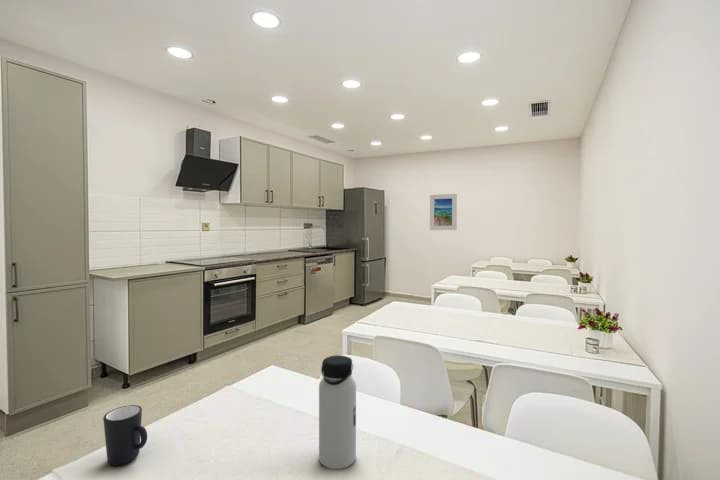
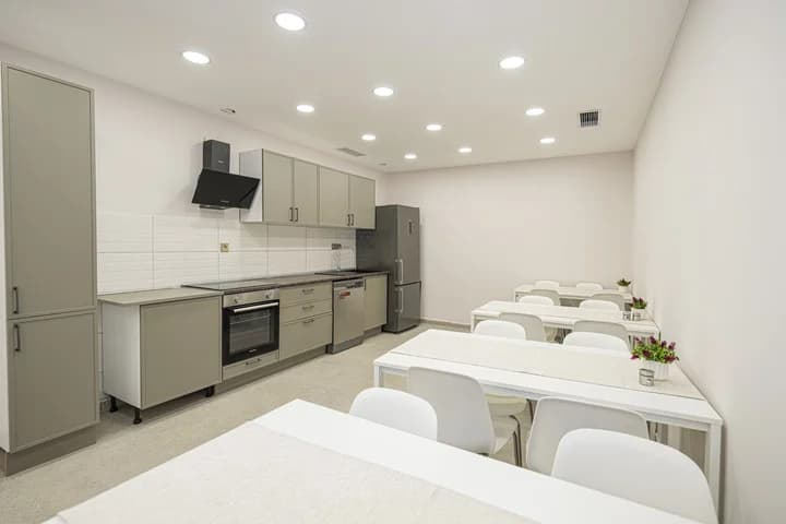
- mug (128, 436)
- water bottle (337, 408)
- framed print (443, 212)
